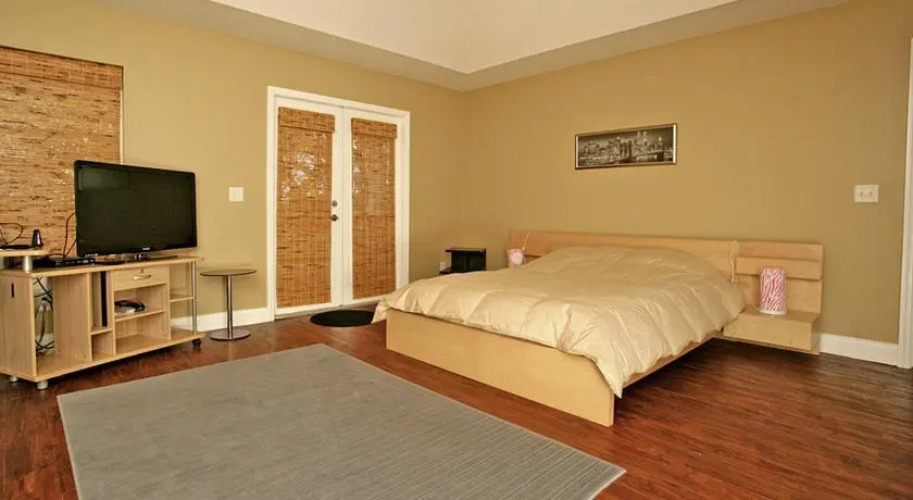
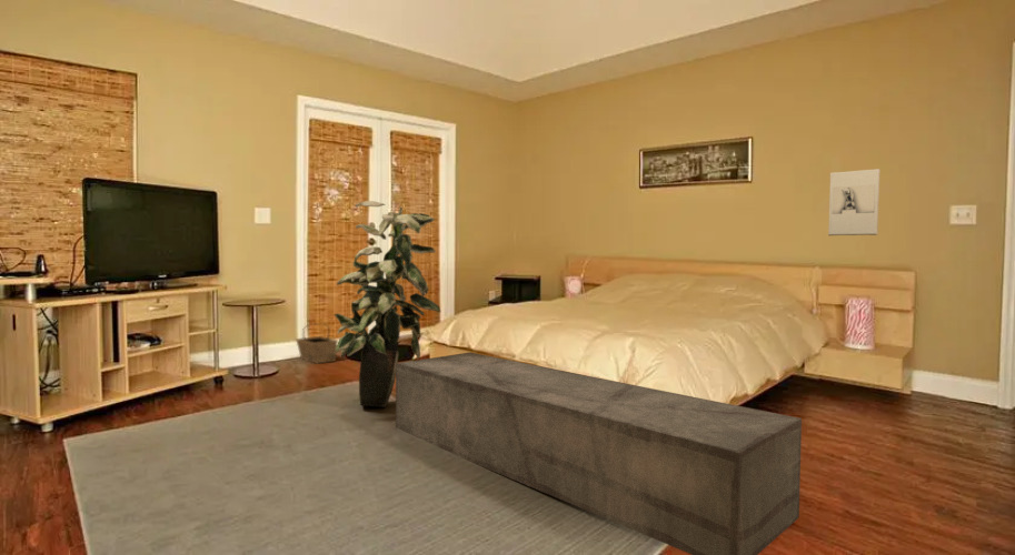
+ wall sculpture (853, 203)
+ bench (558, 425)
+ basket (316, 342)
+ indoor plant (382, 302)
